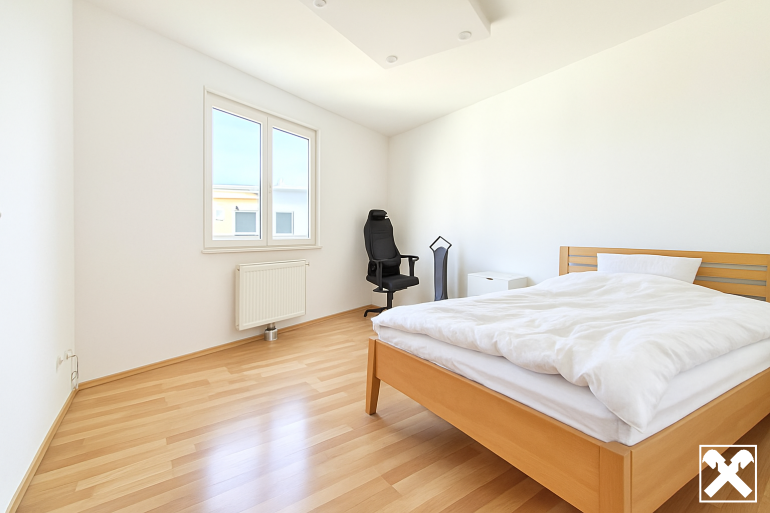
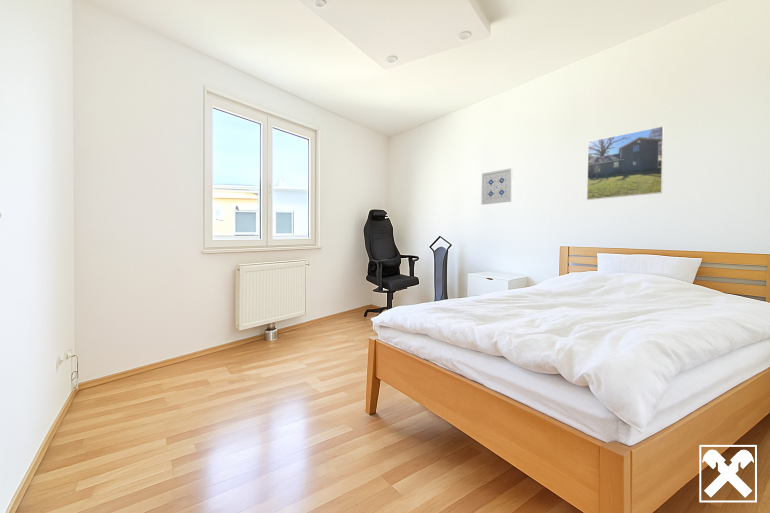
+ wall art (496, 187)
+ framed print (622, 165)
